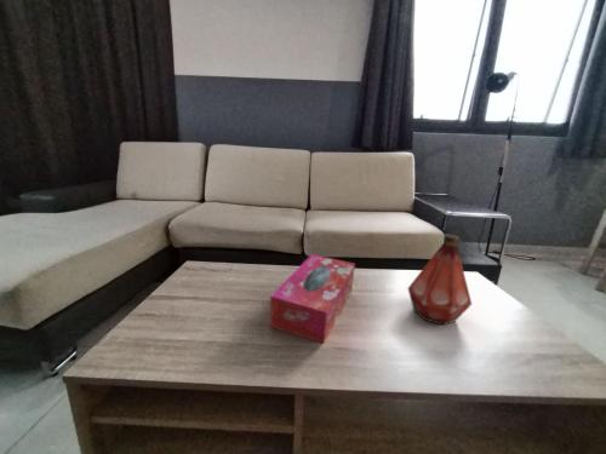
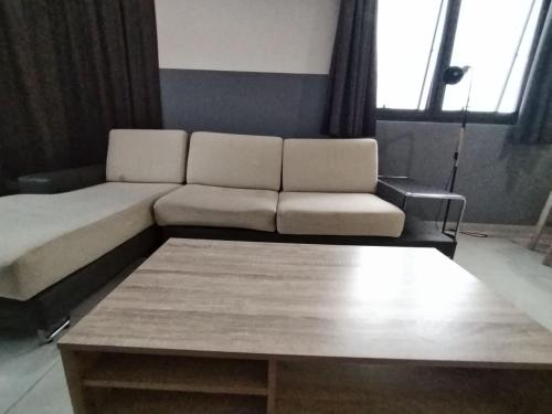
- tissue box (316, 292)
- bottle (441, 276)
